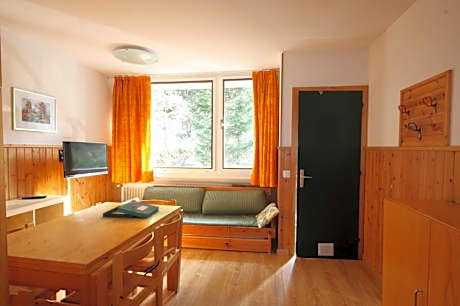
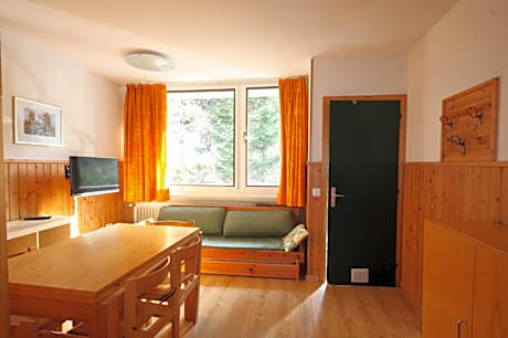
- board game (132, 208)
